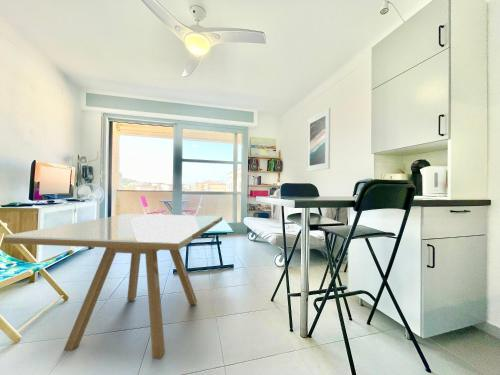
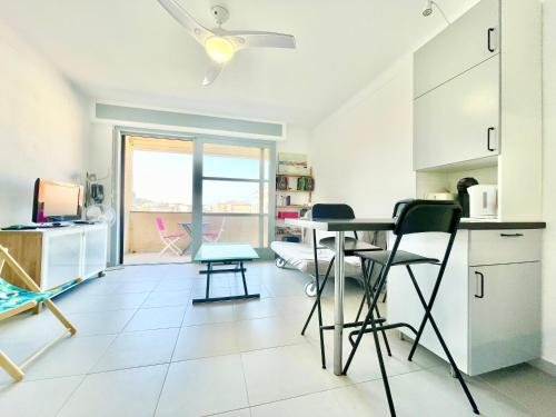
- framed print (317, 142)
- dining table (147, 272)
